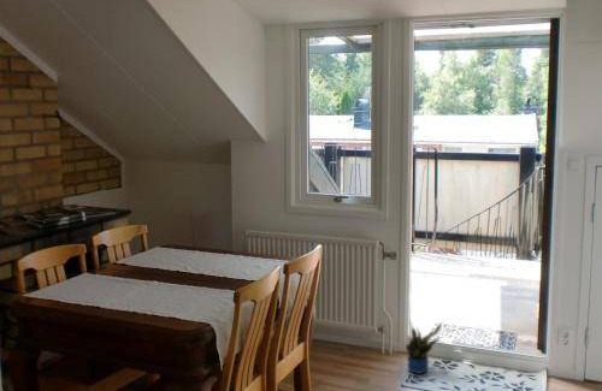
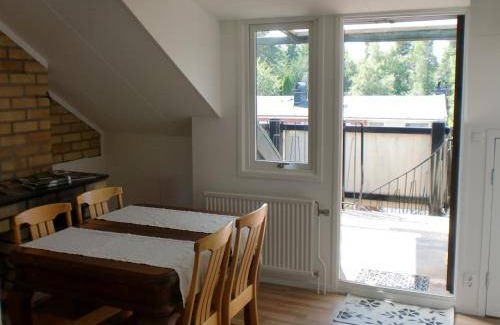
- potted plant (424, 344)
